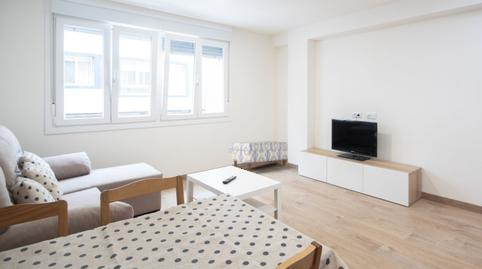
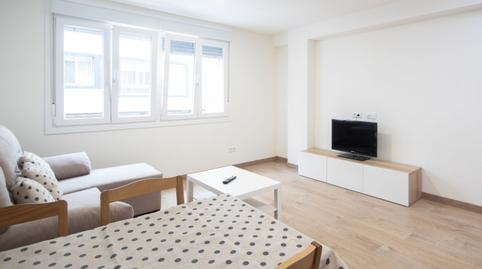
- bench (260, 154)
